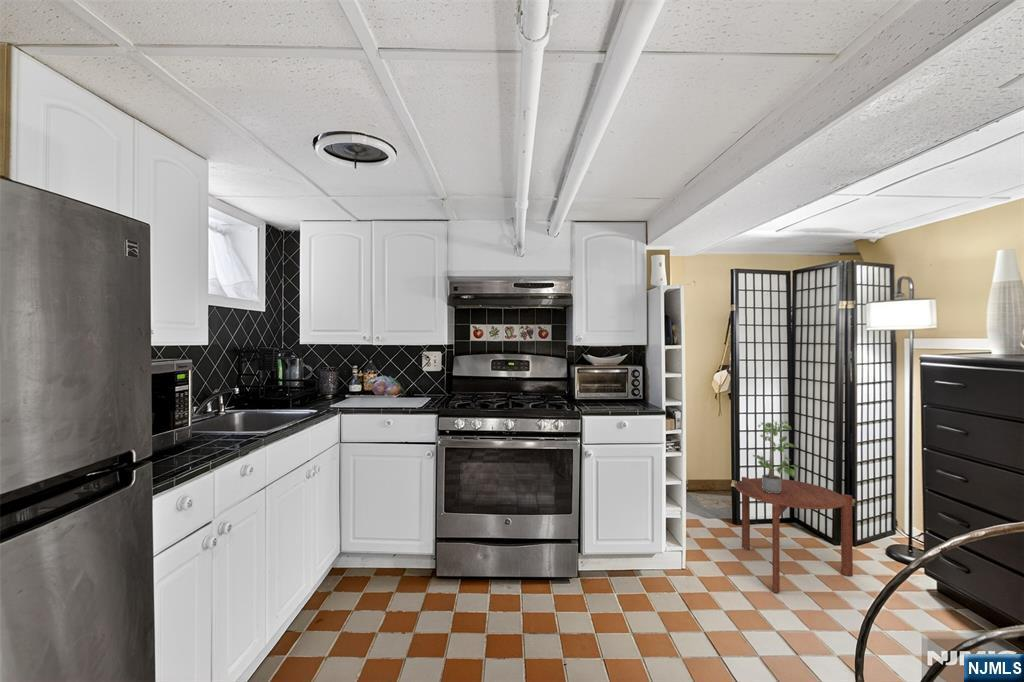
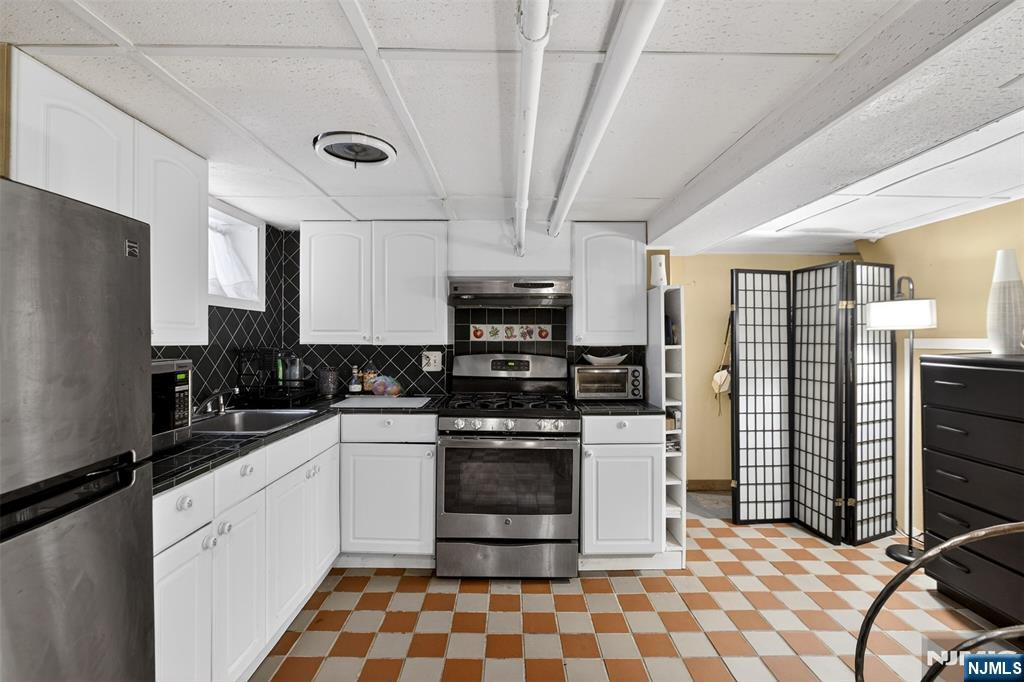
- side table (778, 530)
- potted plant (780, 451)
